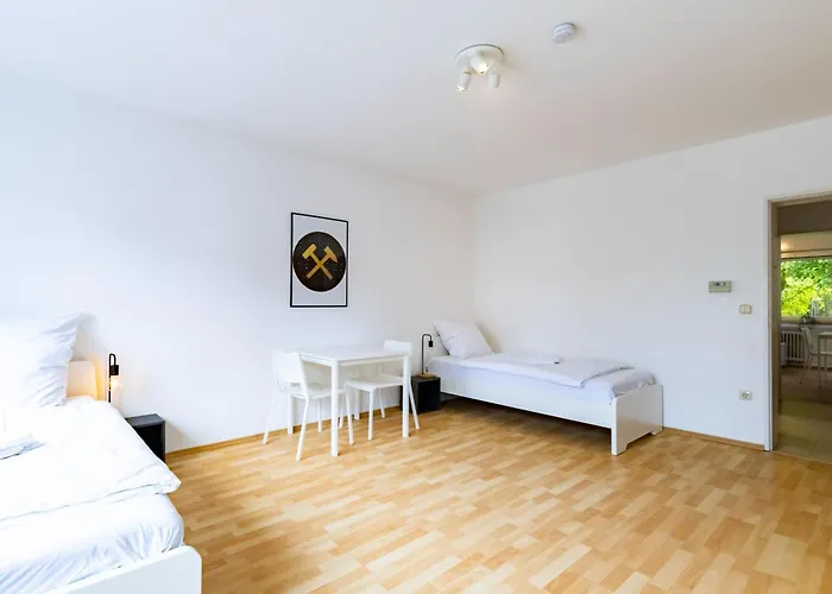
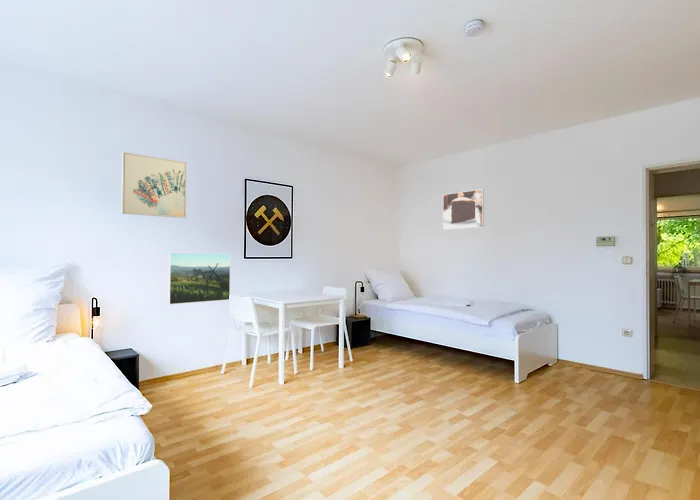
+ wall art (155, 186)
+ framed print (200, 277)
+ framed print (462, 210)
